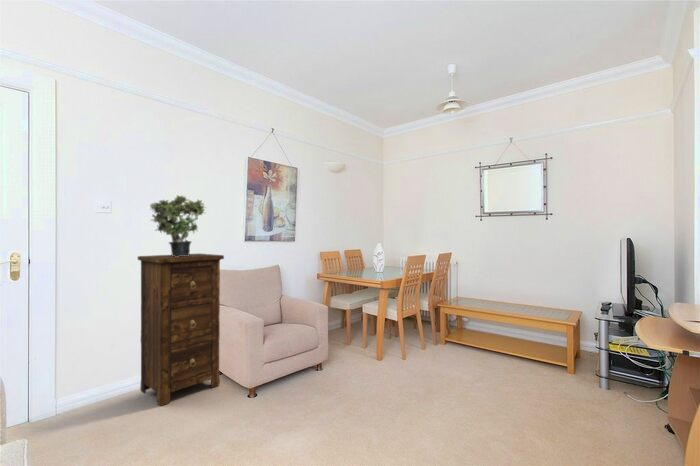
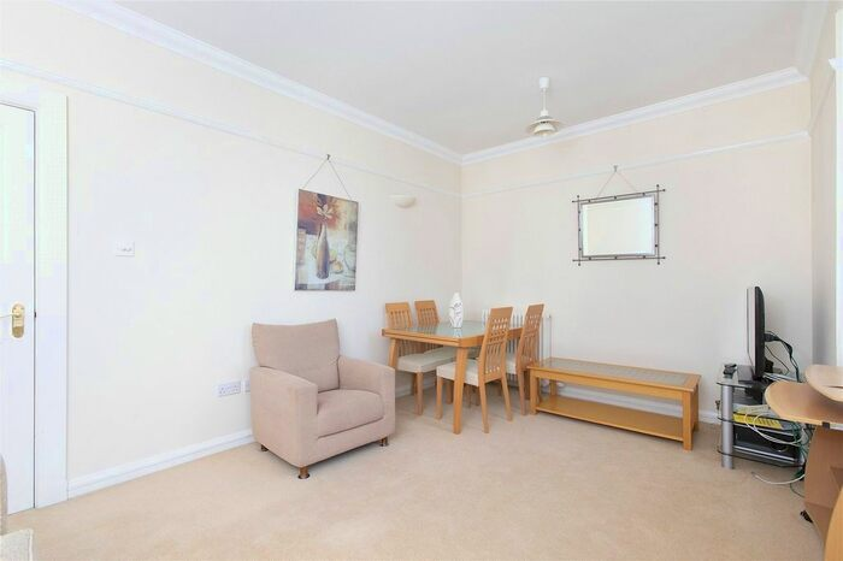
- cabinet (181, 322)
- potted plant (177, 225)
